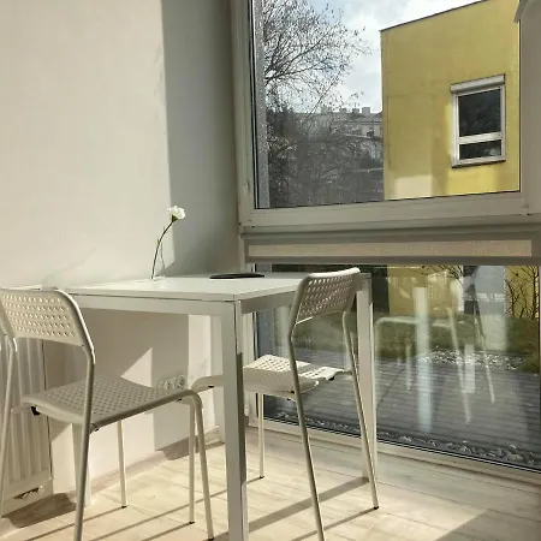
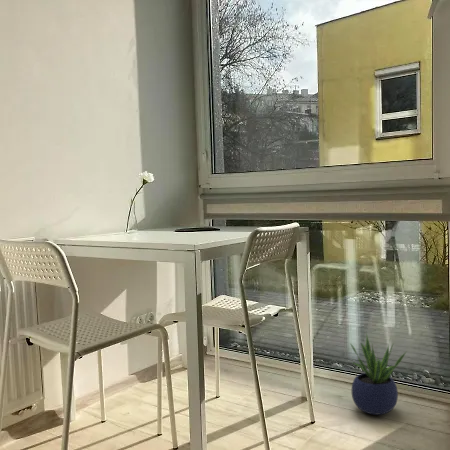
+ potted plant (378, 374)
